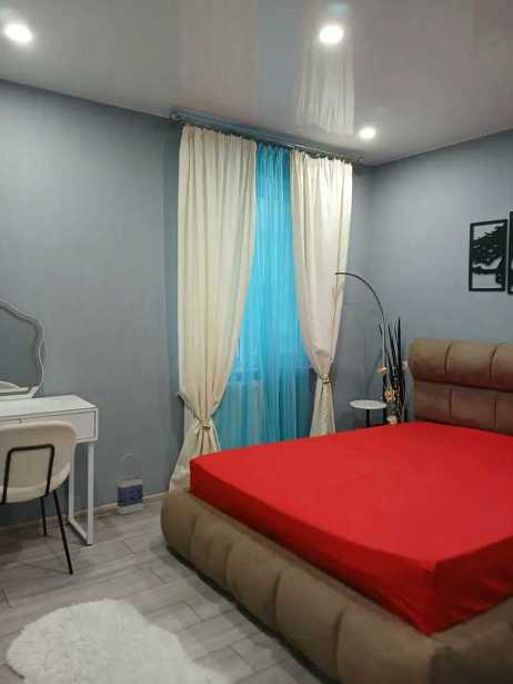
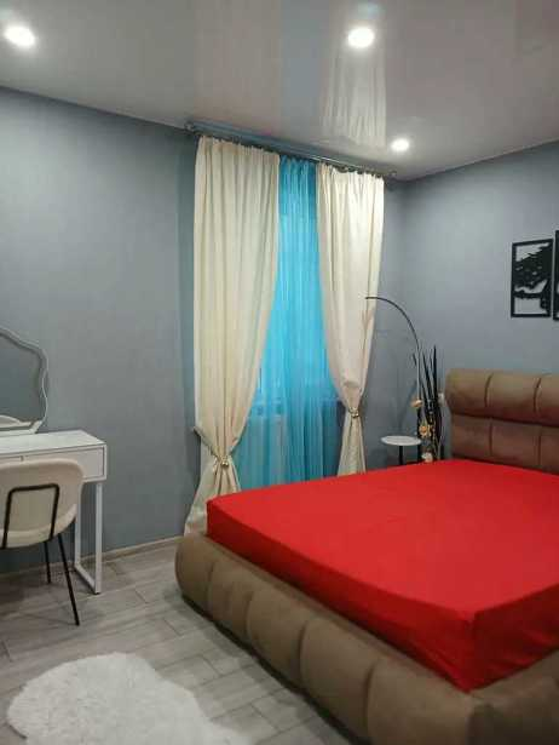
- bag (130, 482)
